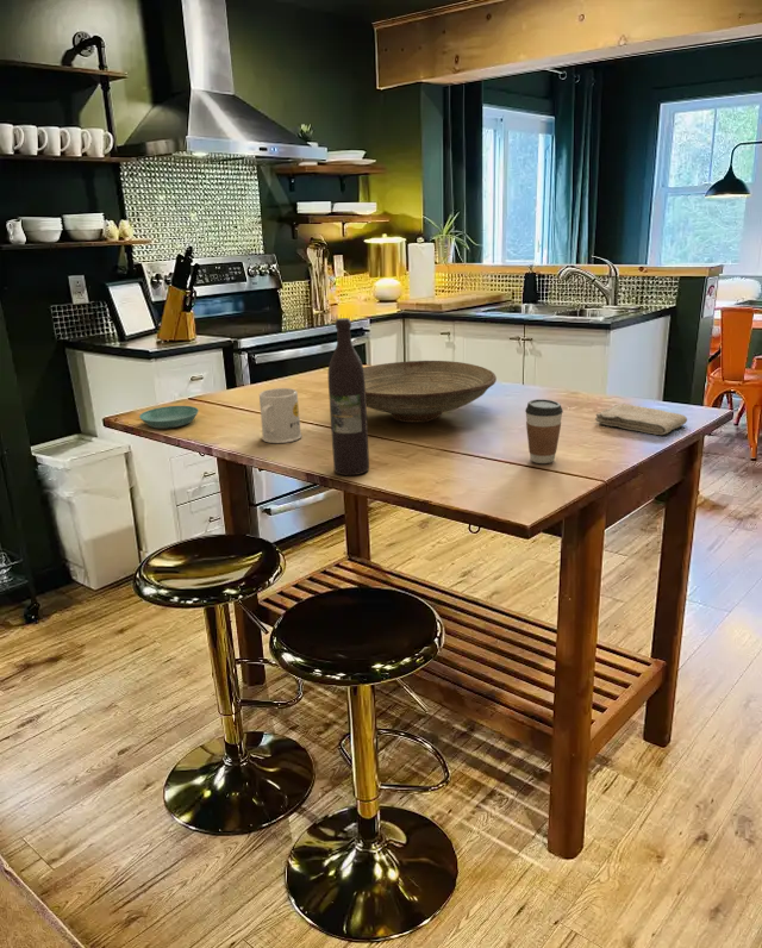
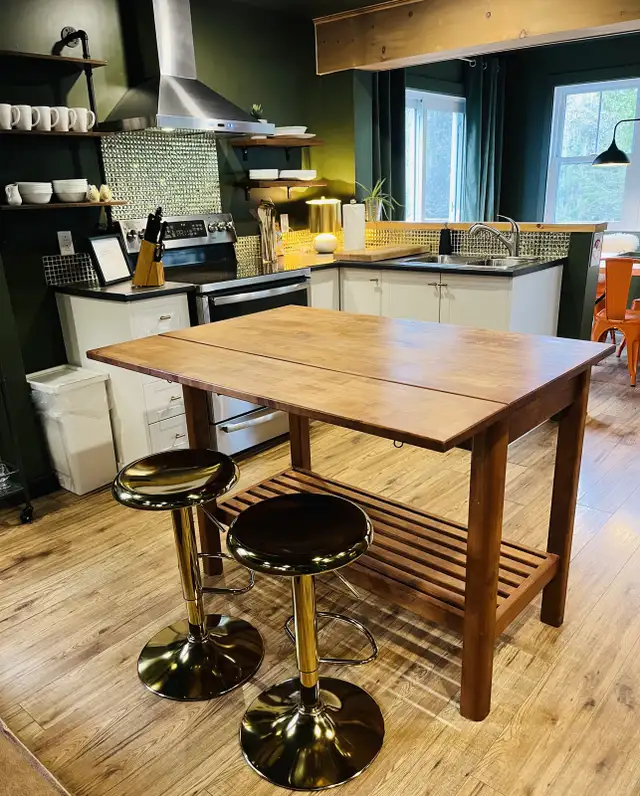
- decorative bowl (416, 394)
- saucer (169, 417)
- wine bottle (346, 397)
- mug (277, 416)
- coffee cup (543, 431)
- washcloth (639, 417)
